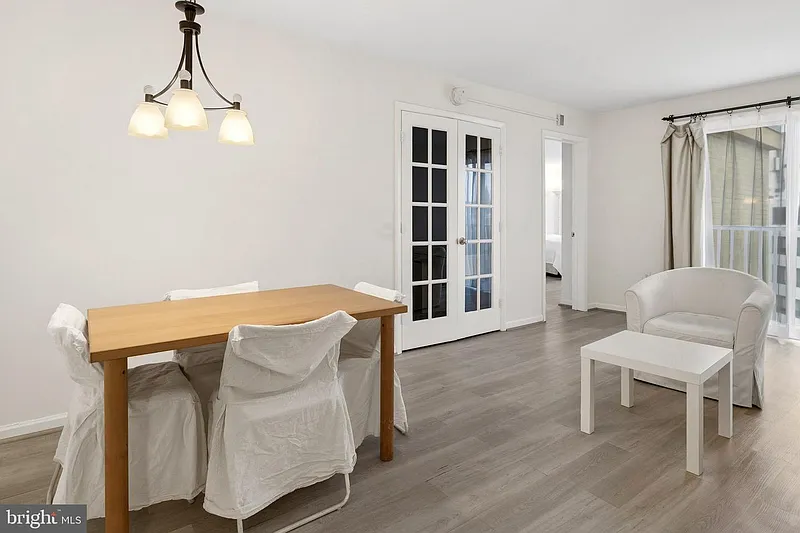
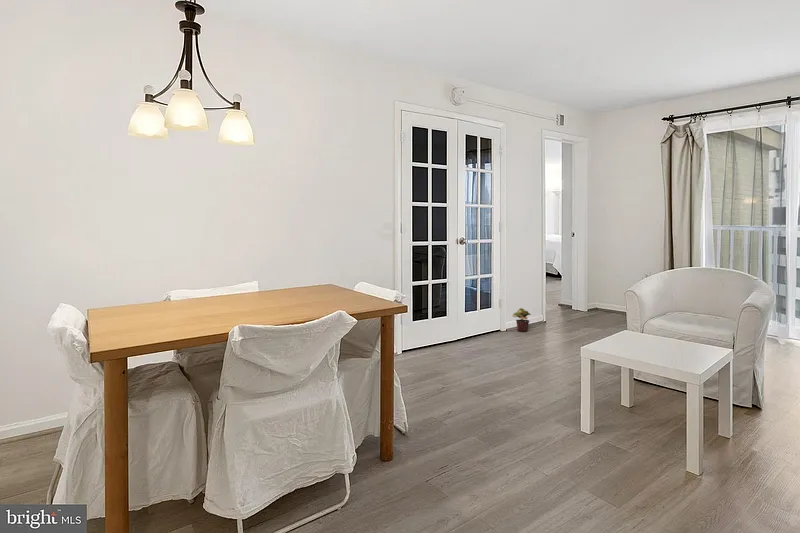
+ potted plant (521, 319)
